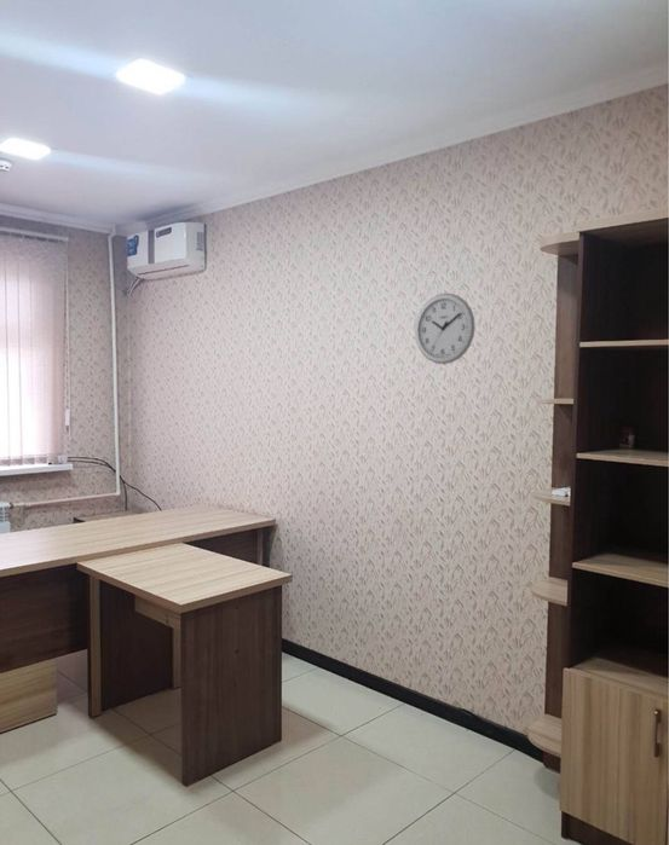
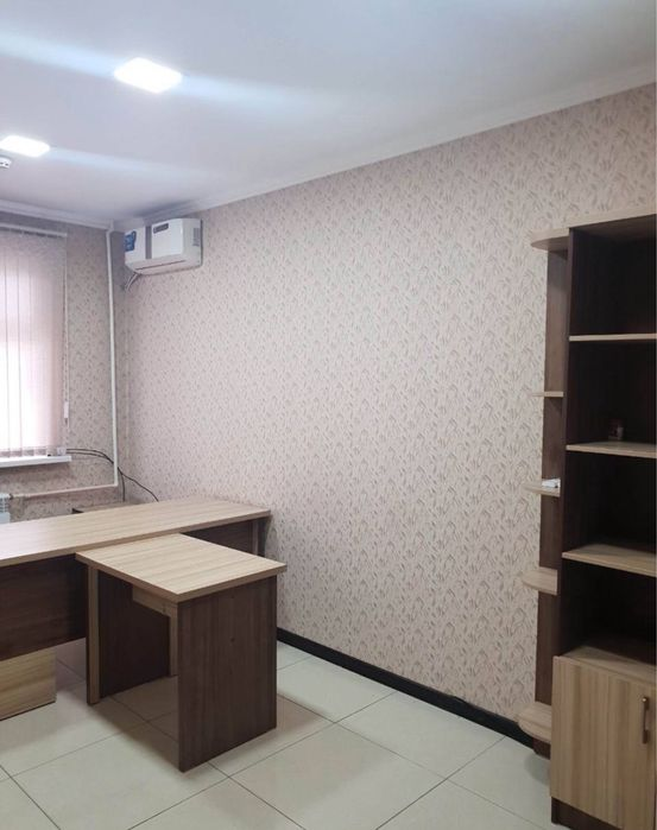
- wall clock (443, 328)
